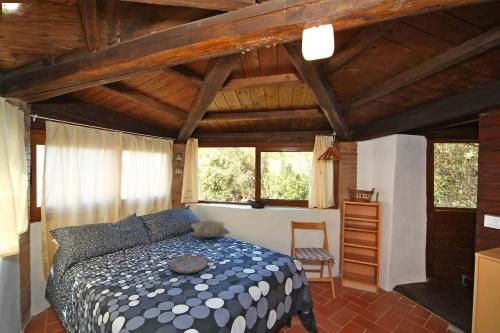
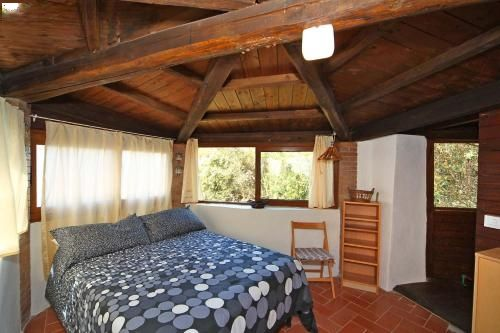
- decorative pillow (209, 228)
- serving tray (189, 263)
